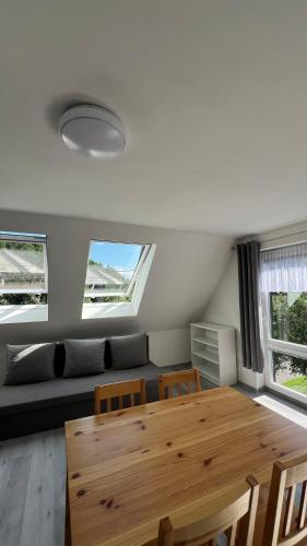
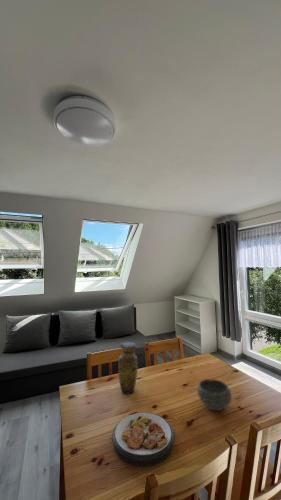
+ vase (128, 367)
+ bowl (214, 395)
+ plate (143, 432)
